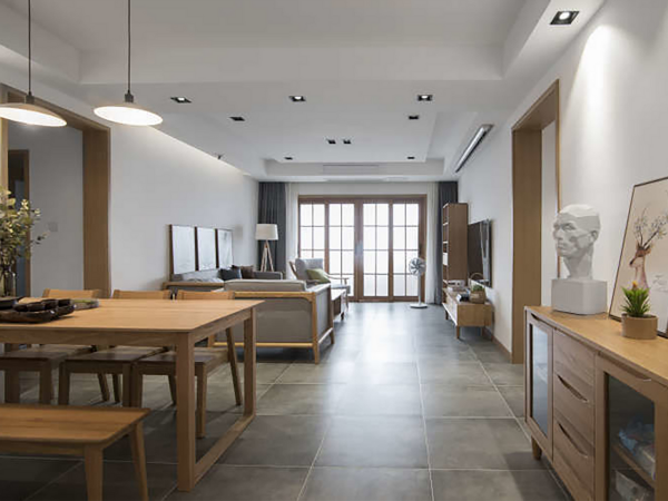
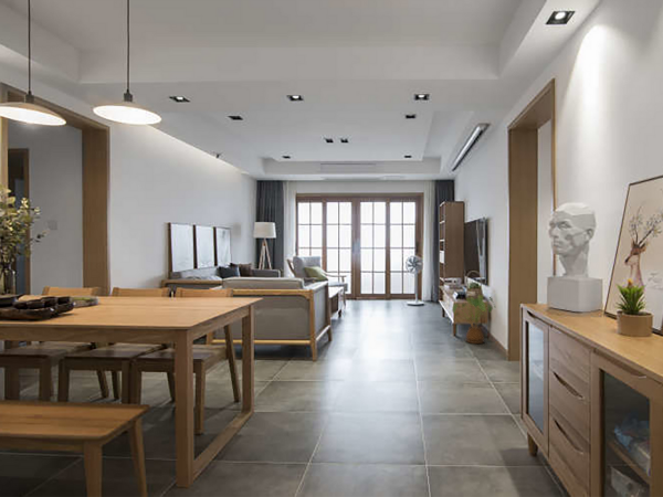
+ house plant (473, 318)
